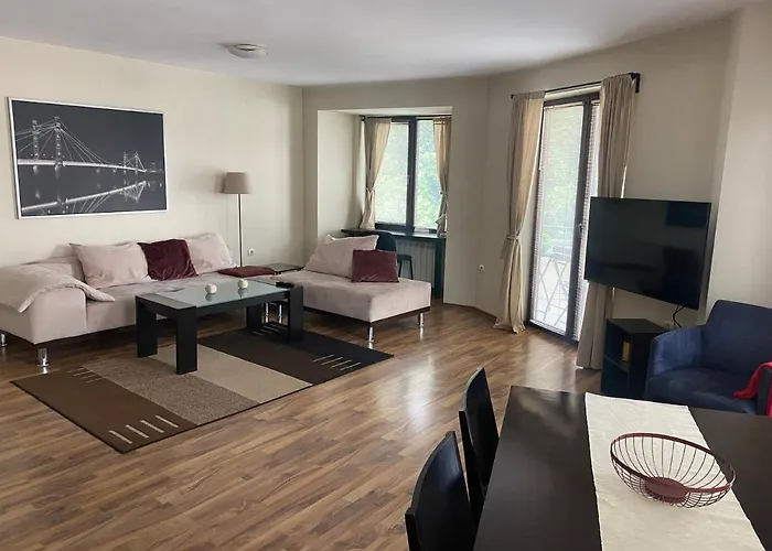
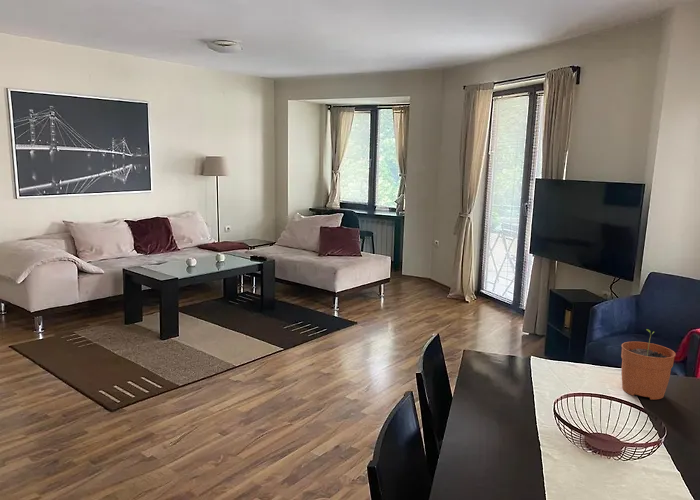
+ plant pot (646, 359)
